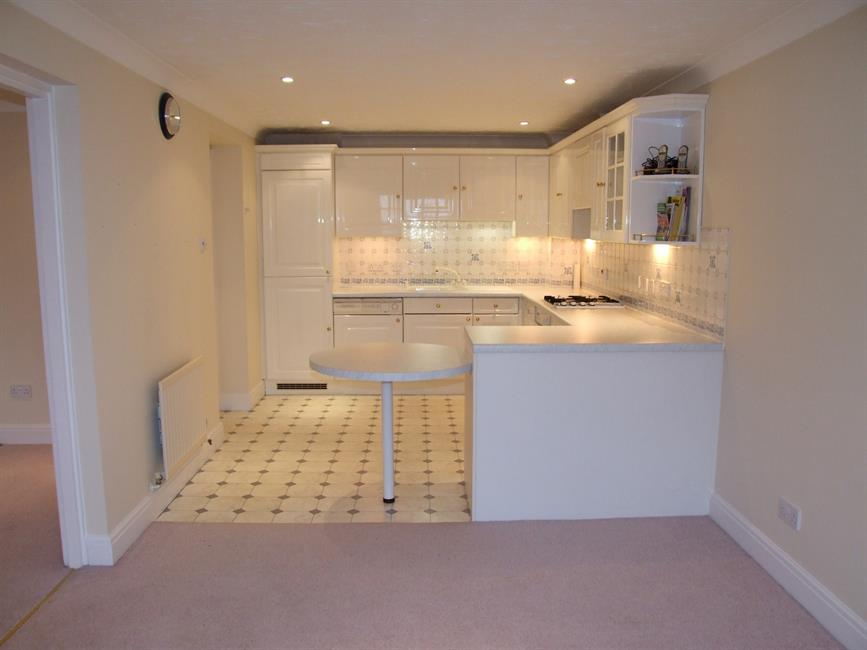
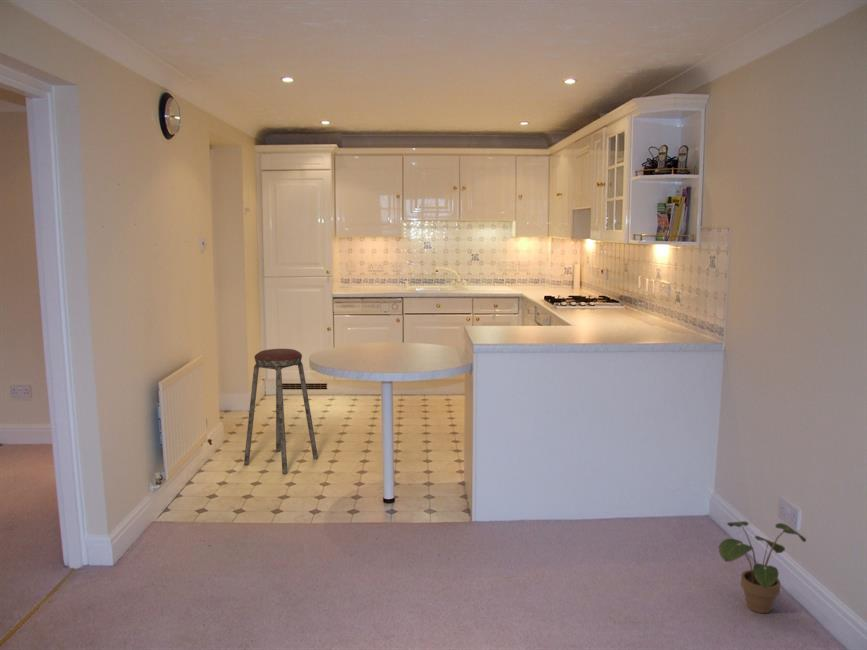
+ music stool (279, 406)
+ potted plant (760, 568)
